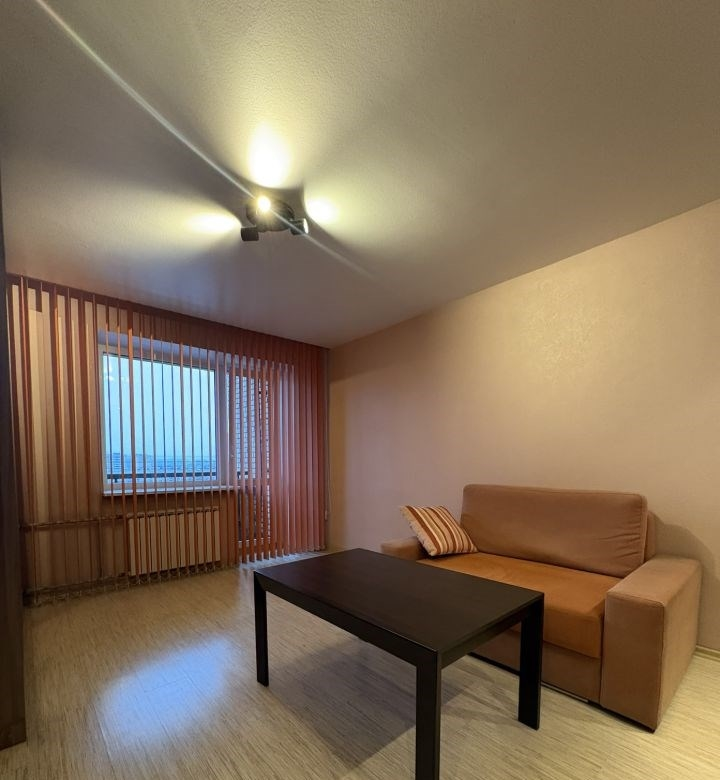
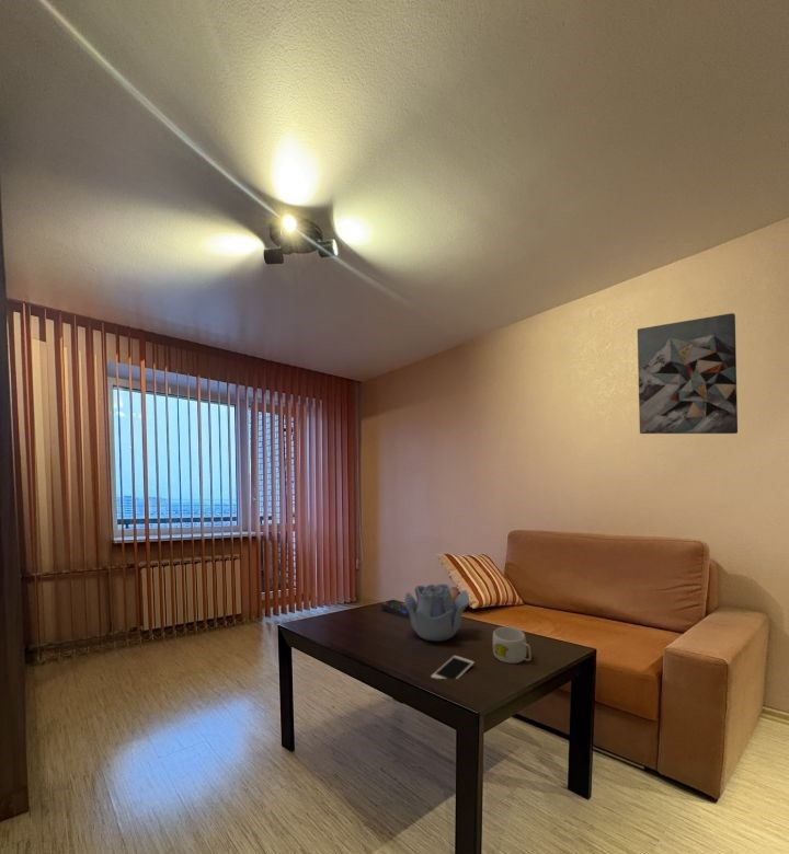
+ mug (510, 645)
+ remote control (401, 609)
+ wall art (684, 378)
+ cell phone (453, 669)
+ decorative bowl (435, 612)
